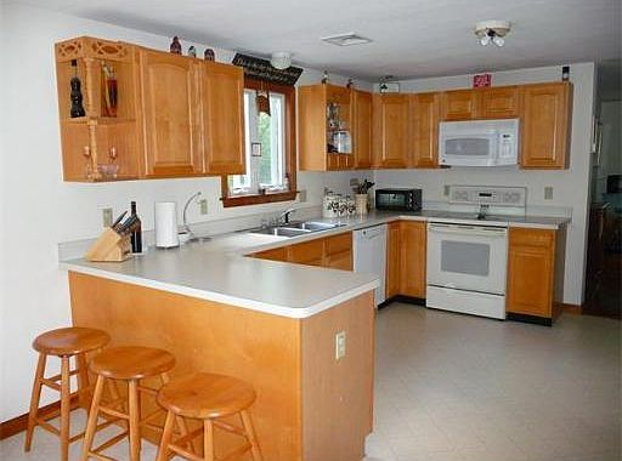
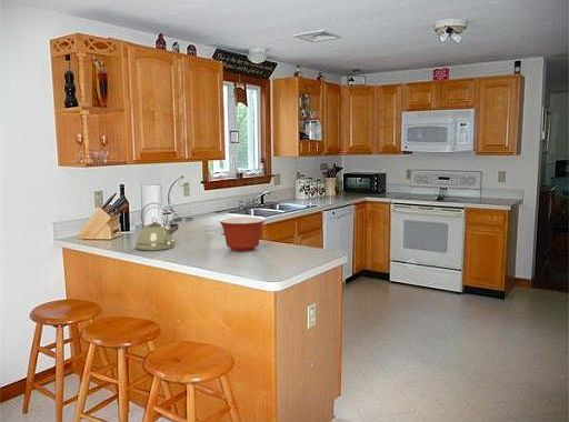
+ kettle (157, 224)
+ mixing bowl (242, 234)
